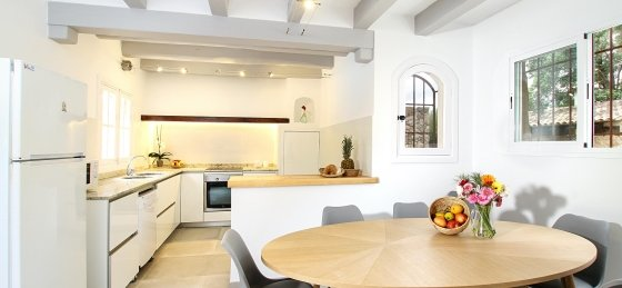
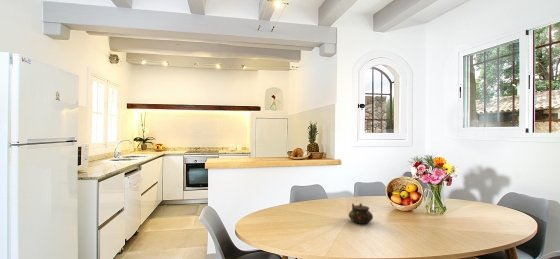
+ teapot (360, 212)
